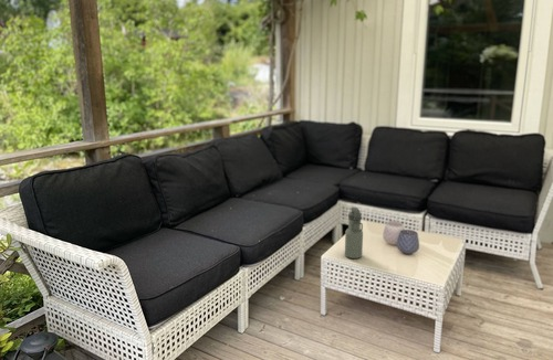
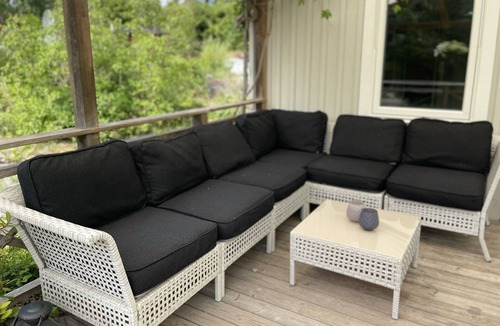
- water bottle (354, 232)
